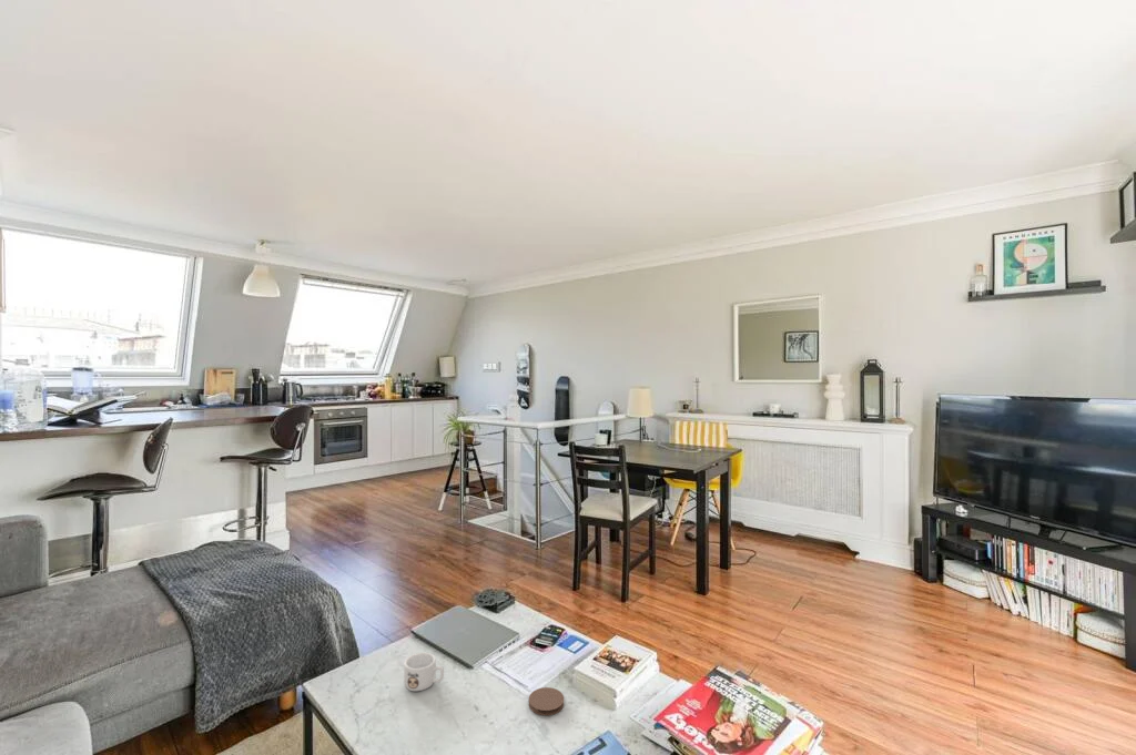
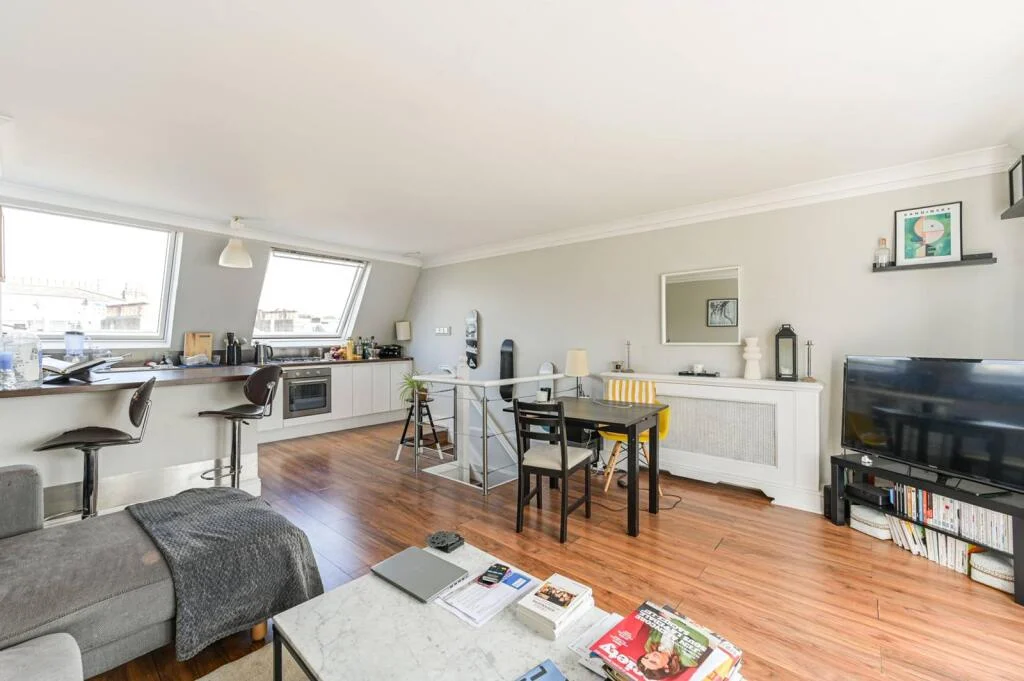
- coaster (546, 701)
- mug (424, 672)
